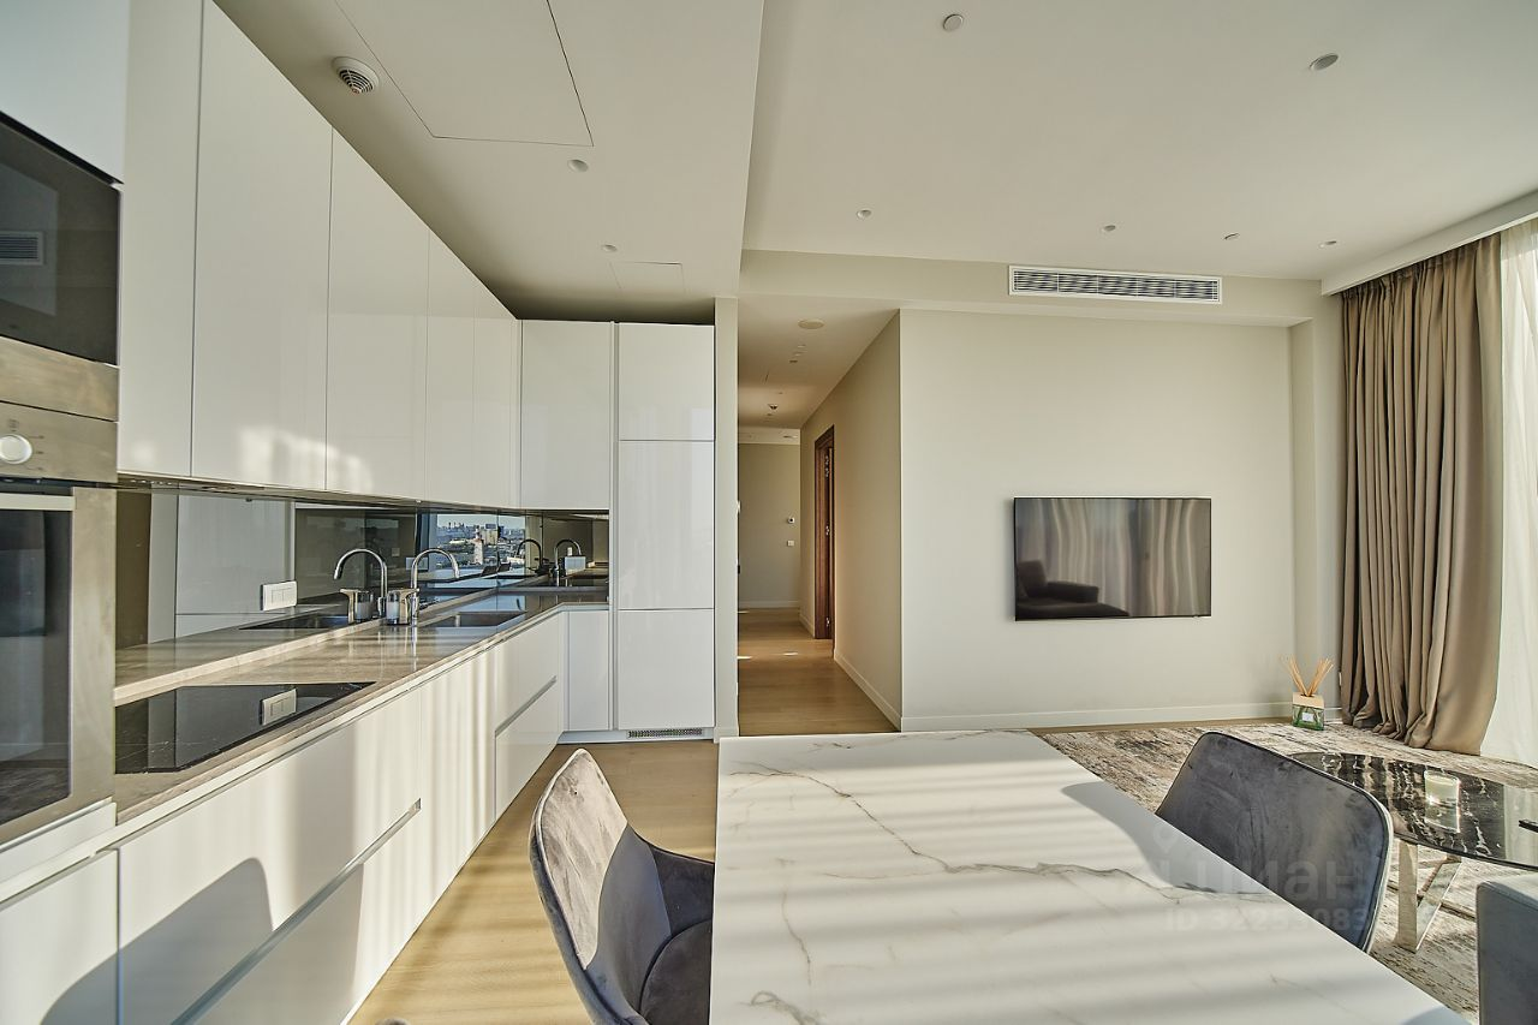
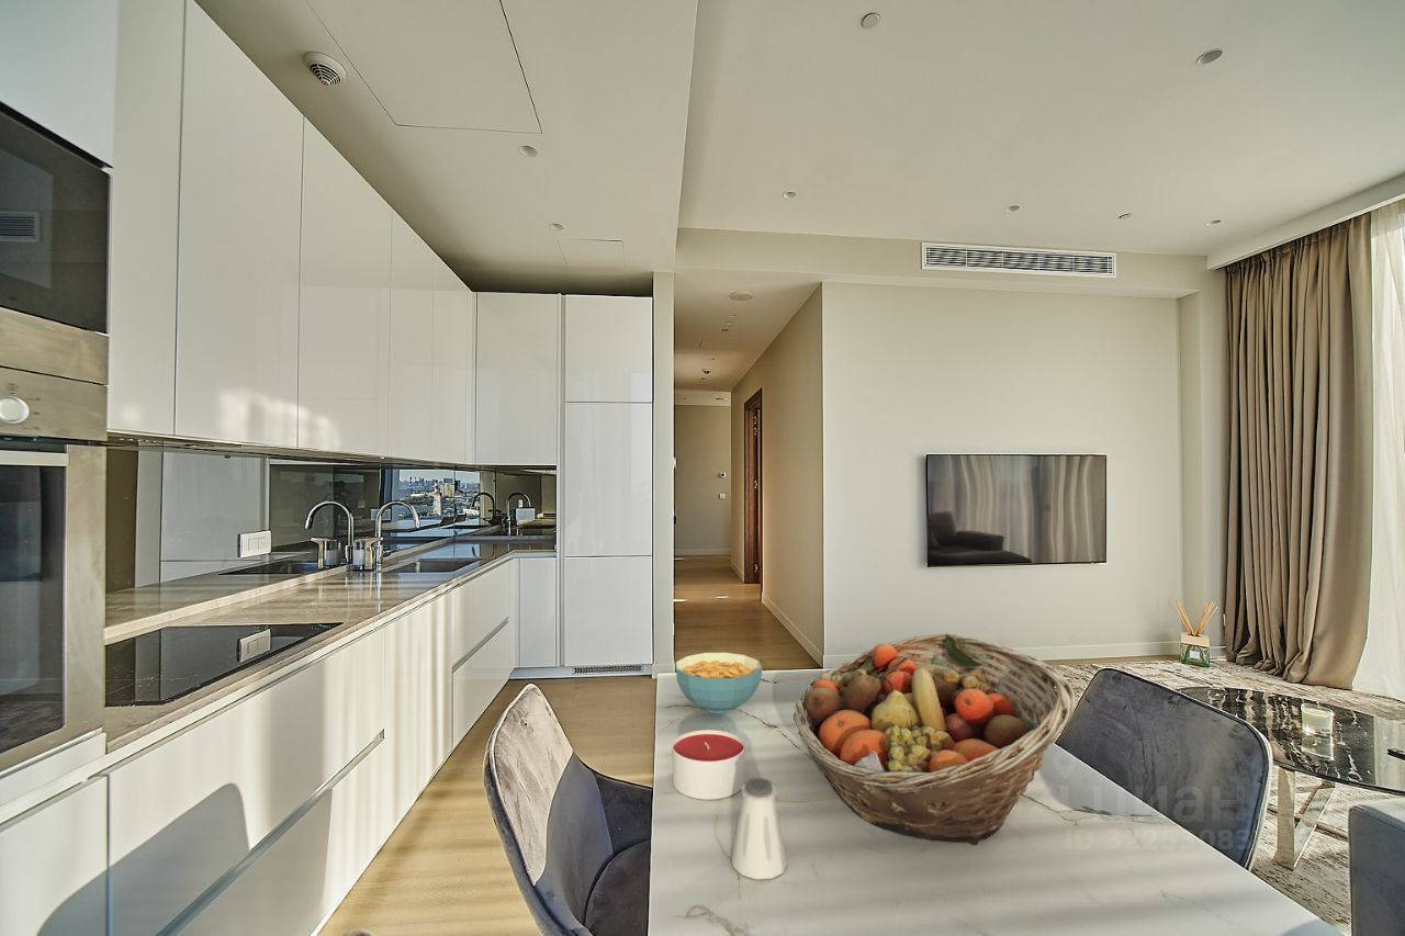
+ candle (708, 762)
+ cereal bowl (718, 686)
+ saltshaker (758, 822)
+ fruit basket (919, 719)
